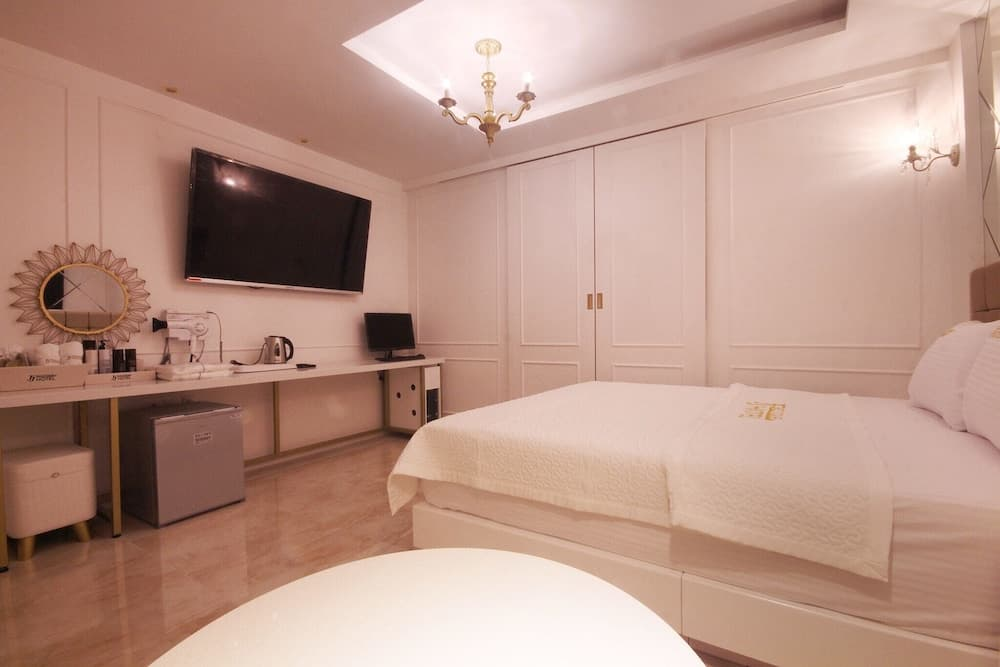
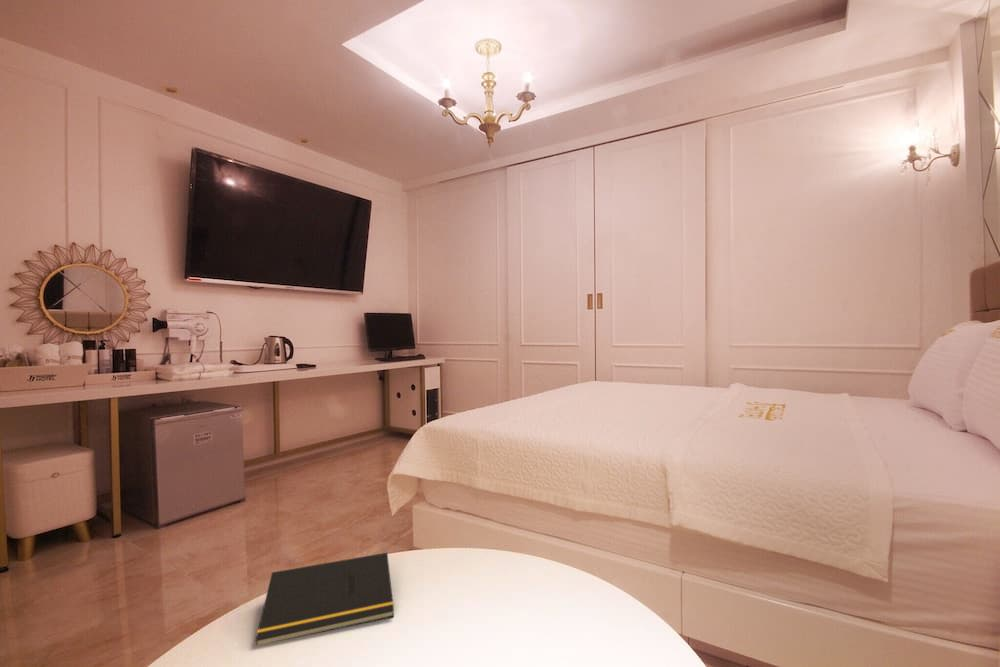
+ notepad (330, 593)
